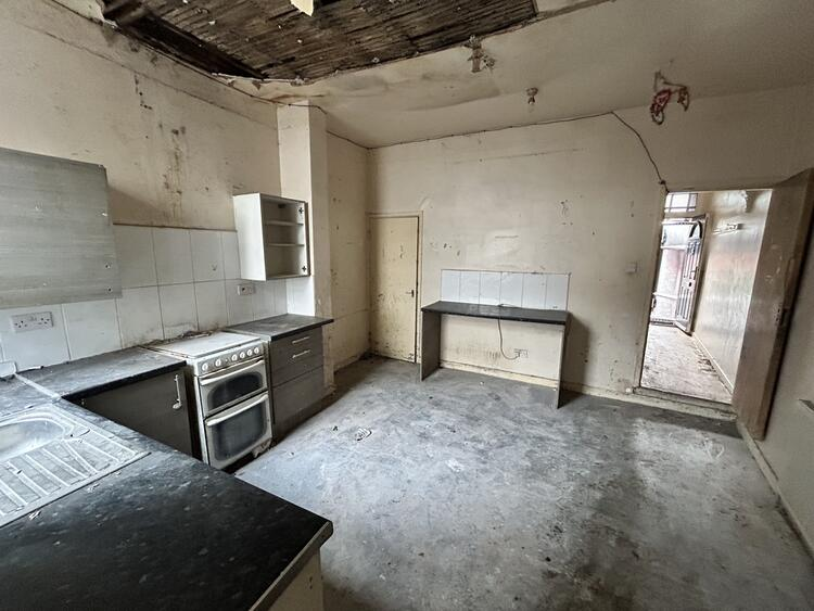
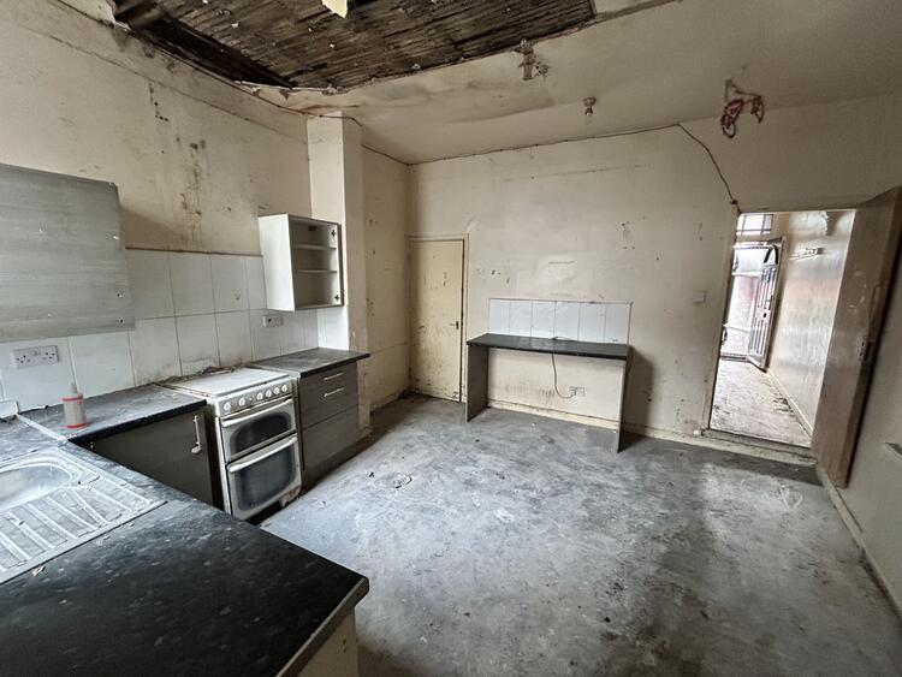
+ spray bottle (73, 404)
